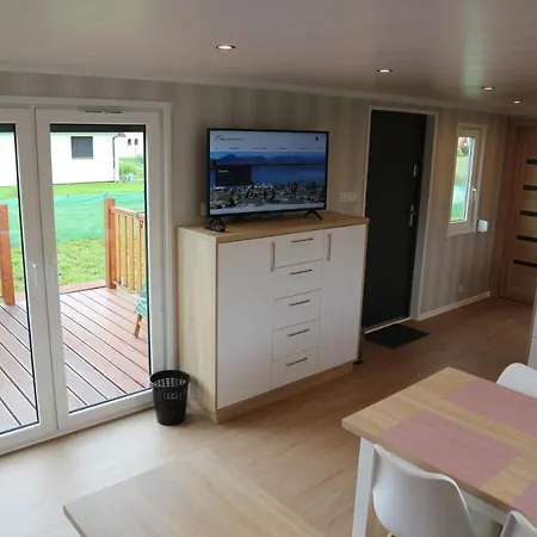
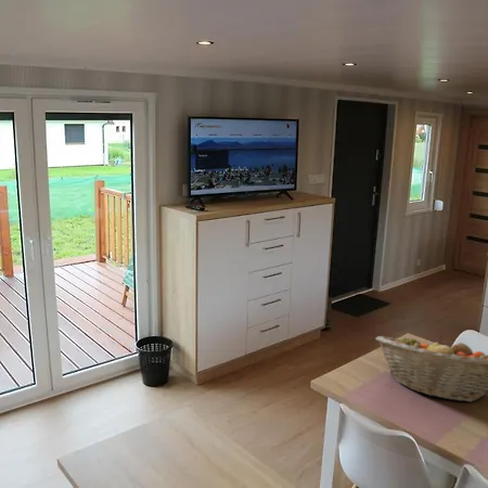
+ fruit basket (437, 360)
